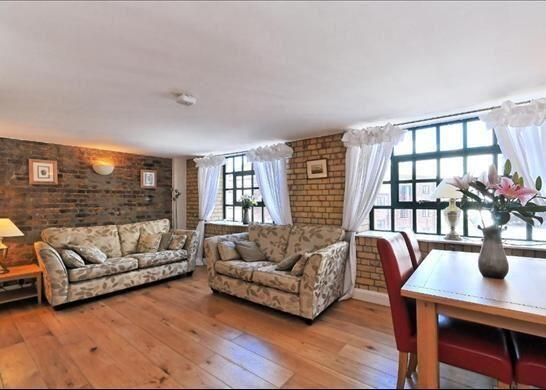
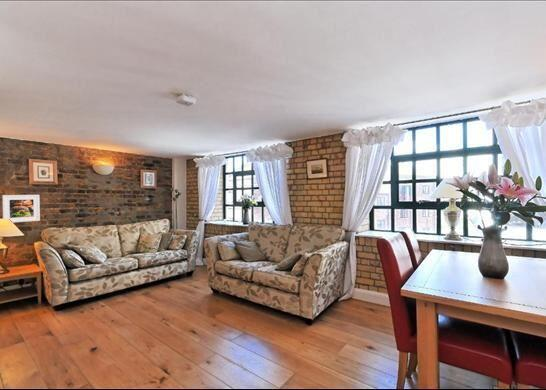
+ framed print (21, 208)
